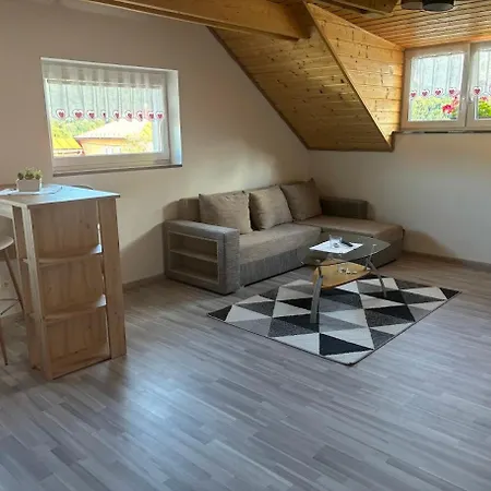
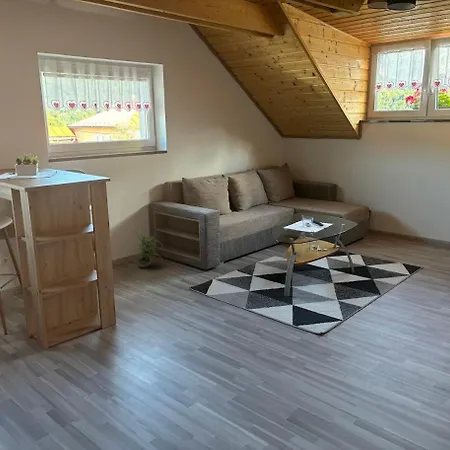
+ potted plant (145, 247)
